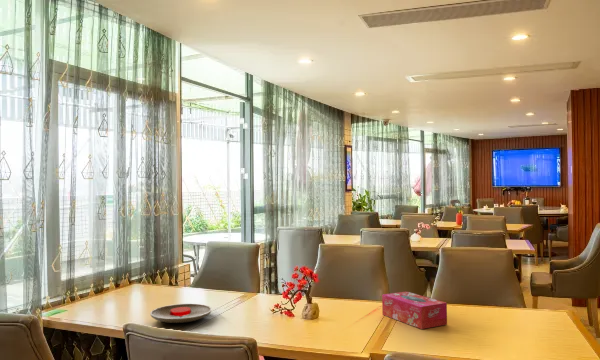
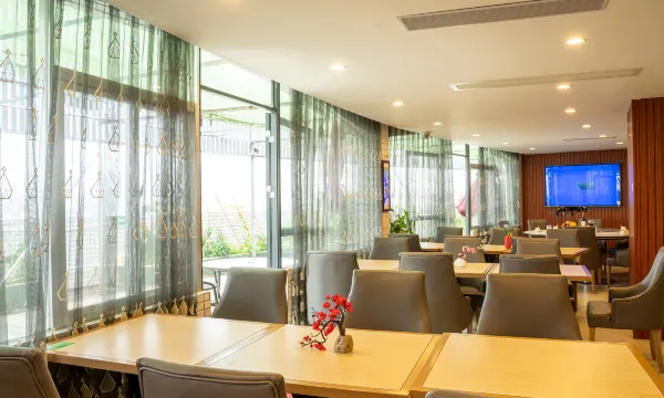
- tissue box (413, 308)
- plate (181, 314)
